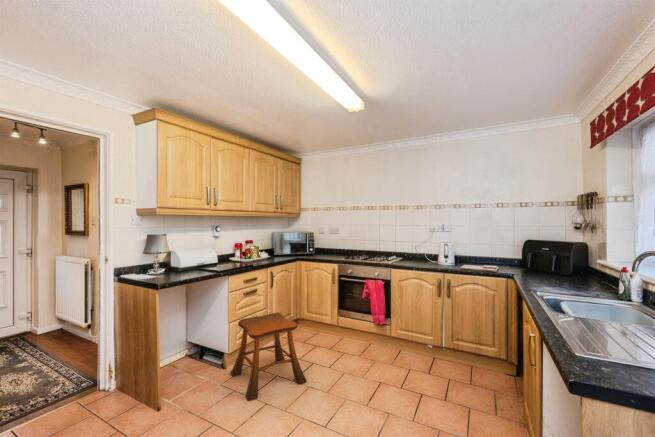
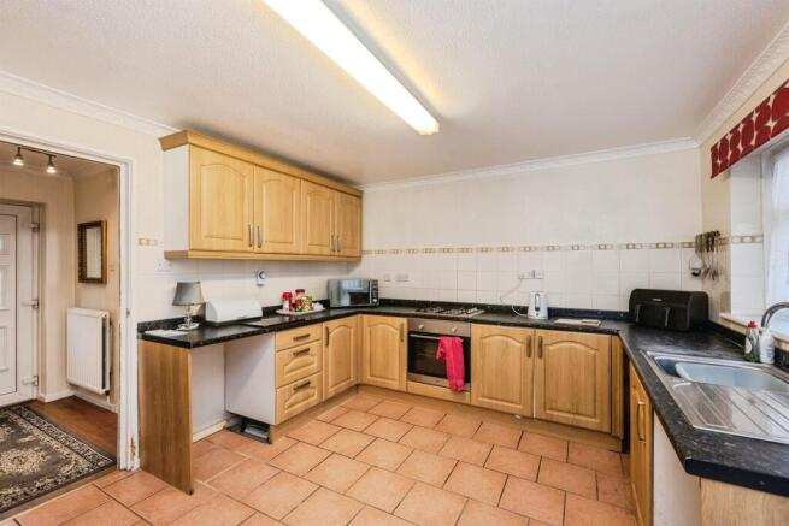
- stool (267, 348)
